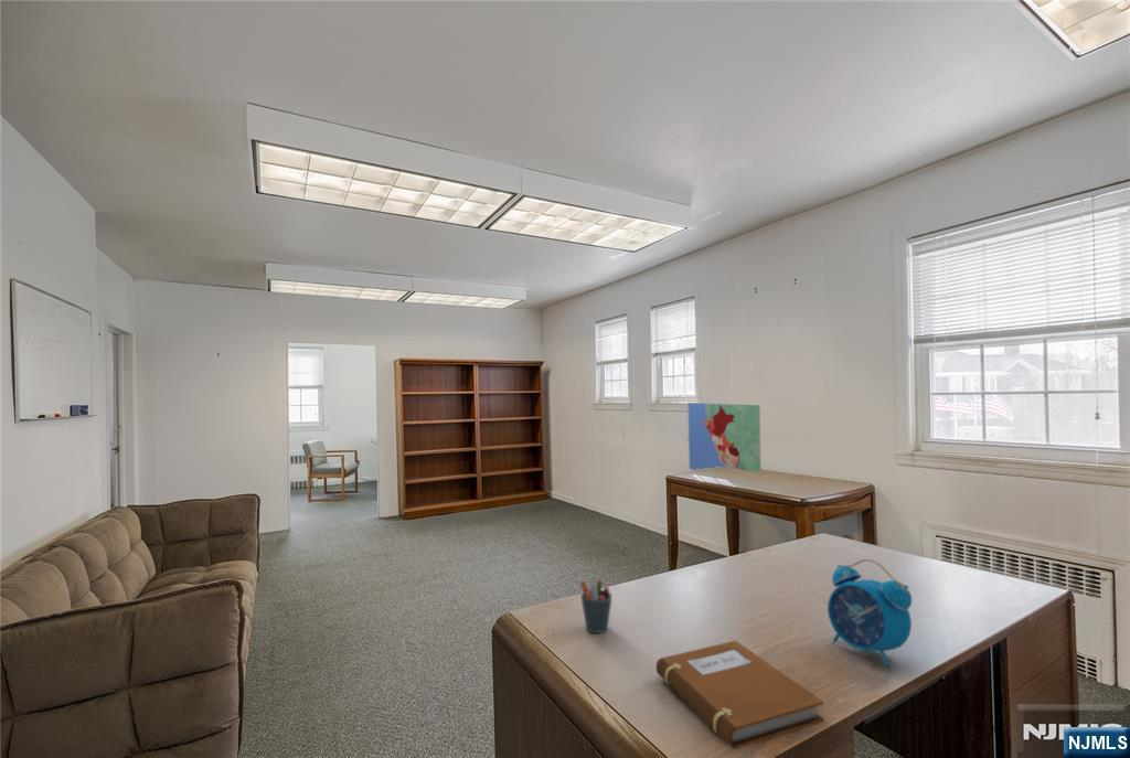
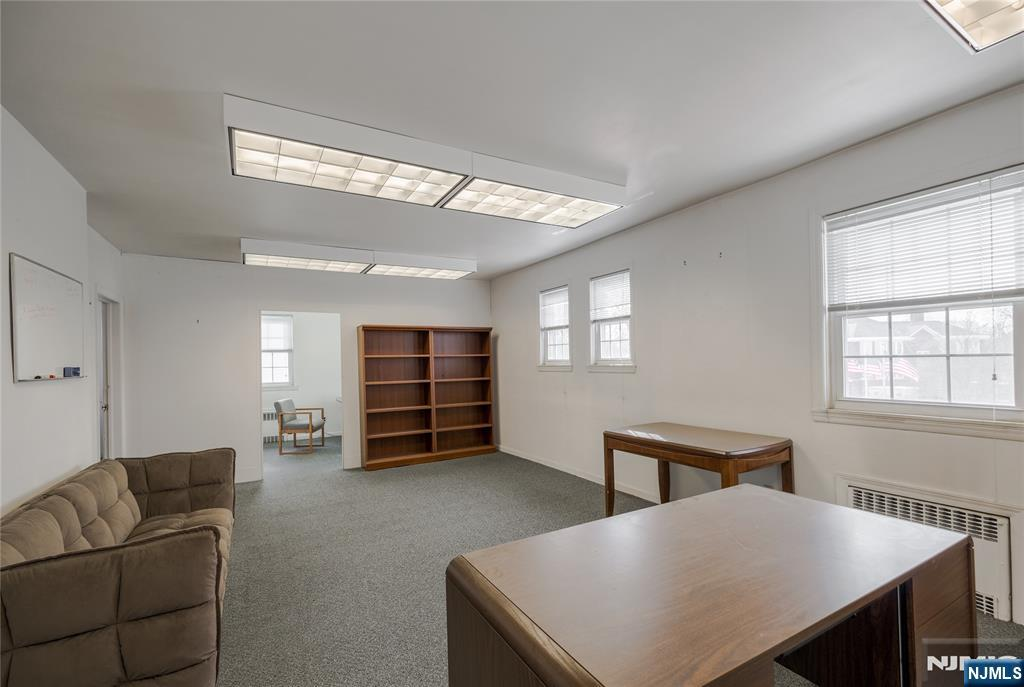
- notebook (731, 685)
- map (721, 439)
- alarm clock (866, 607)
- pen holder (596, 602)
